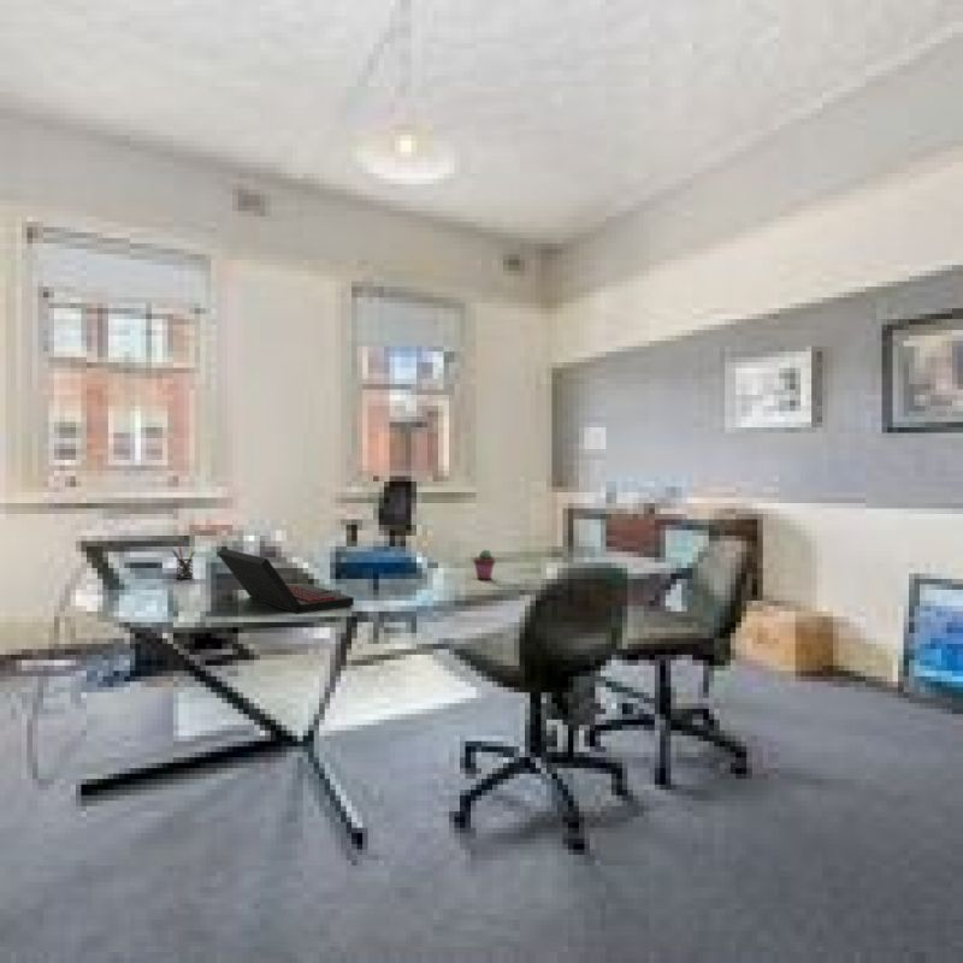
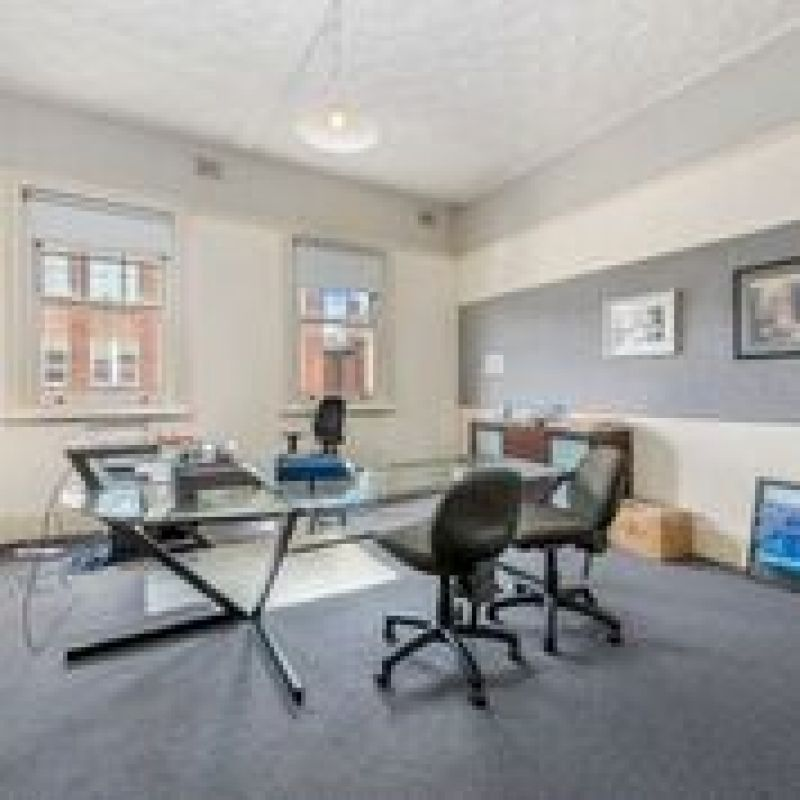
- pen holder (184, 561)
- potted succulent (484, 563)
- laptop (282, 579)
